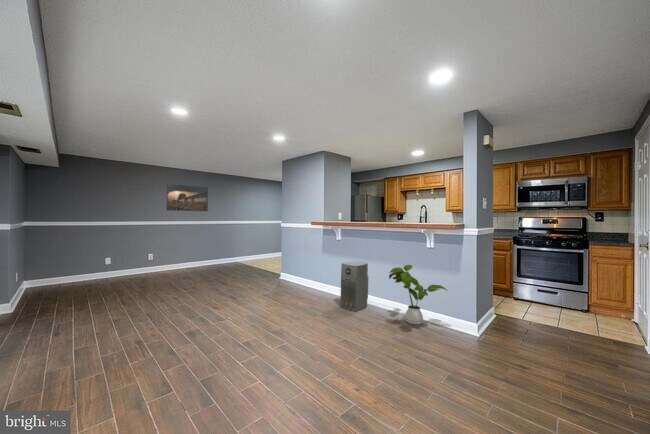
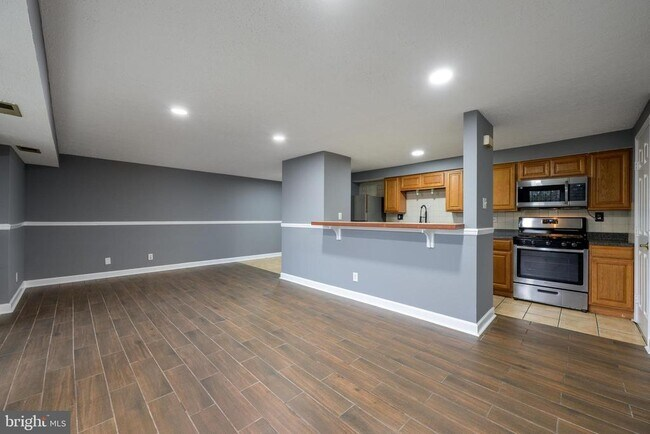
- house plant (412, 294)
- air purifier (355, 284)
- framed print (188, 198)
